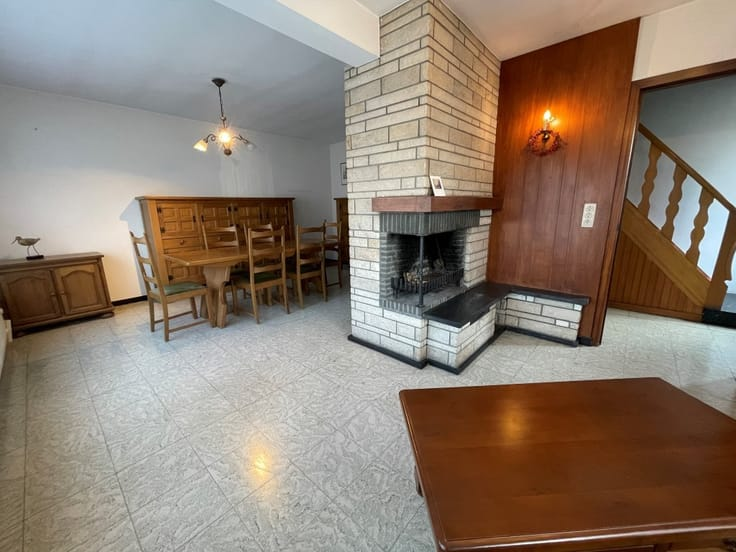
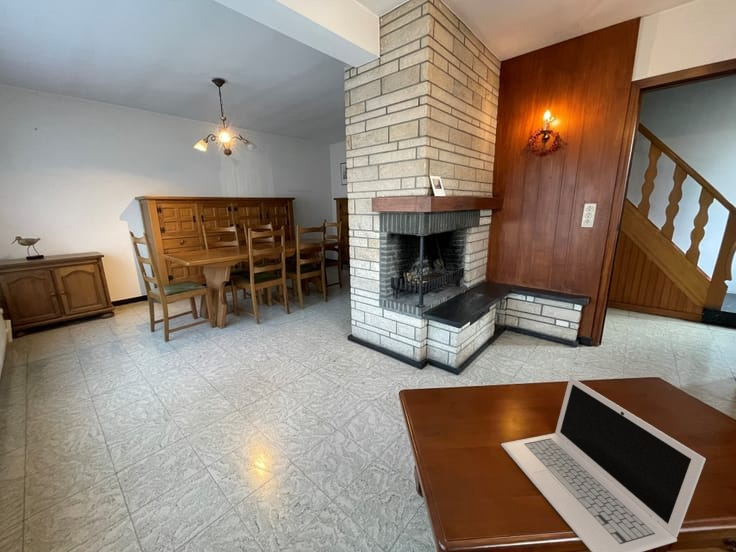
+ laptop (582, 450)
